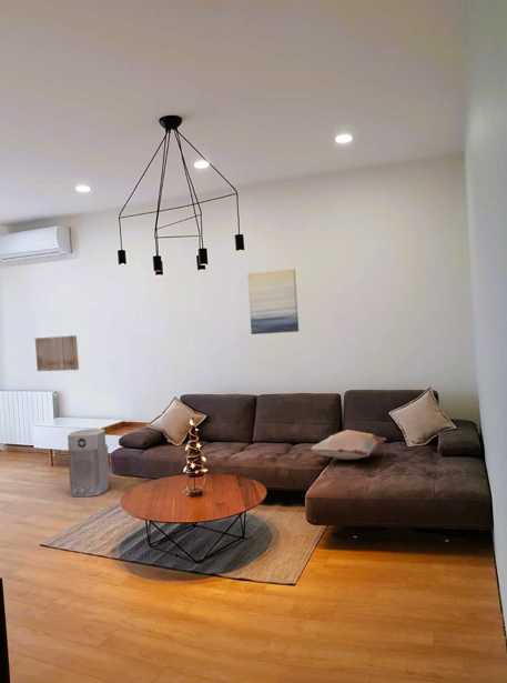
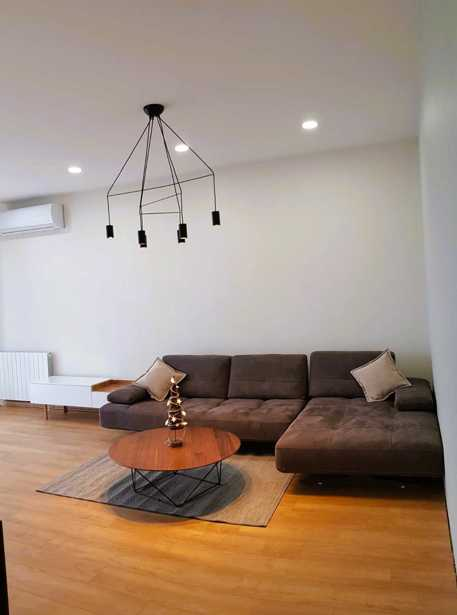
- air purifier (89, 461)
- wall art (55, 353)
- decorative pillow (347, 444)
- wall art (272, 302)
